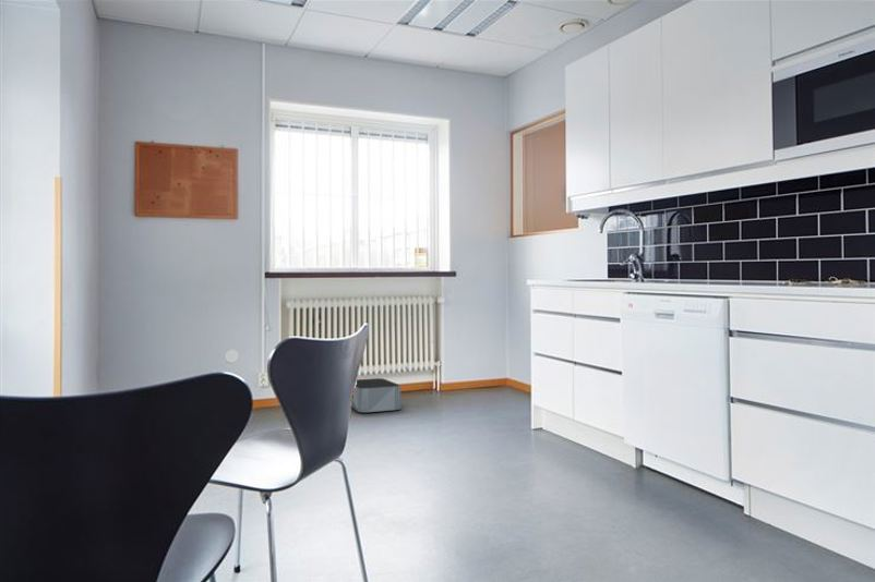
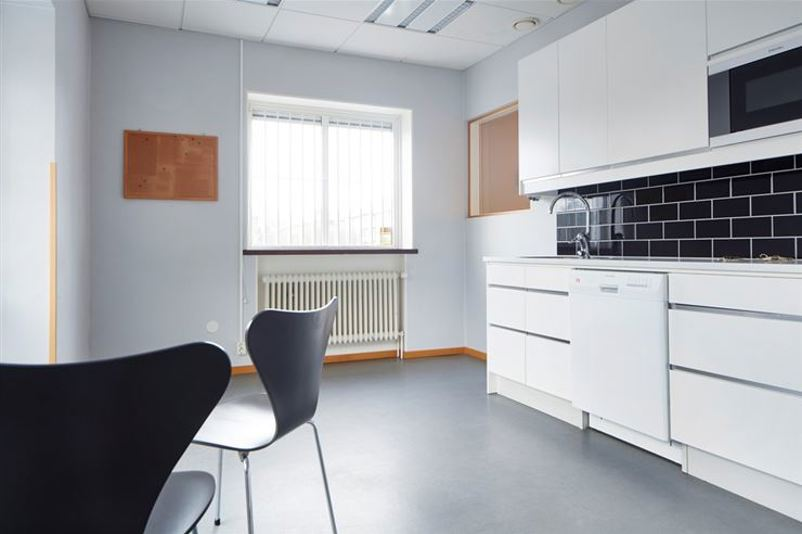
- storage bin (371, 393)
